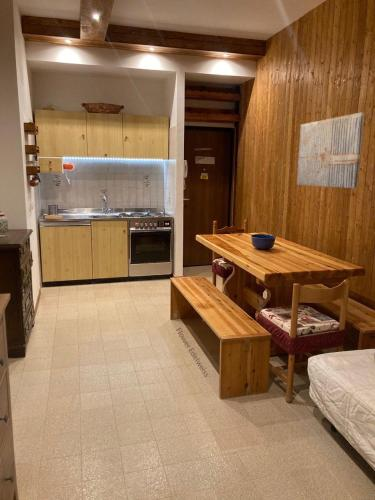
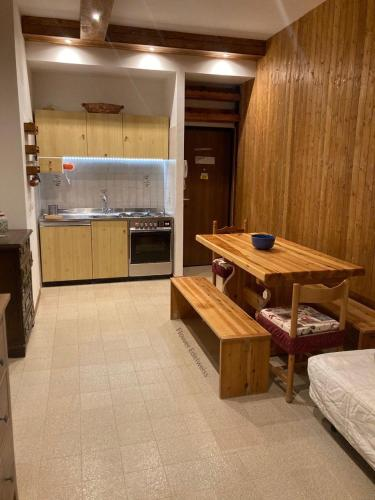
- wall art (326, 153)
